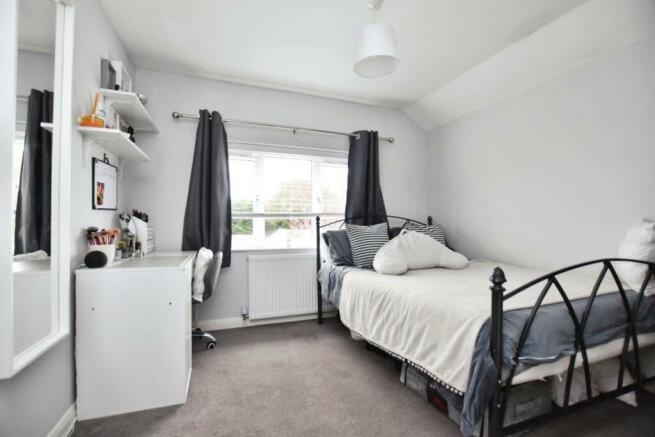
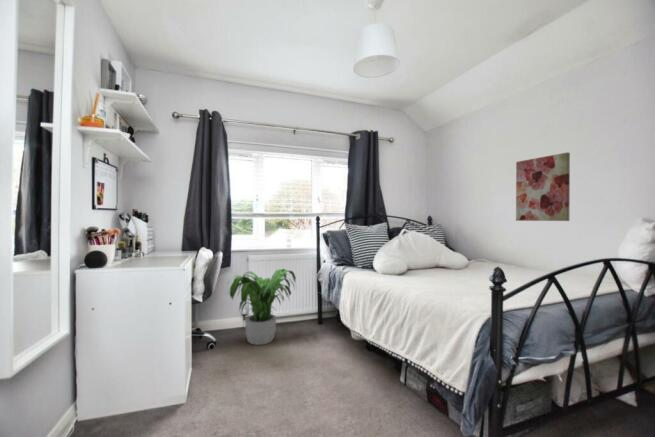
+ potted plant (264, 305)
+ wall art (540, 189)
